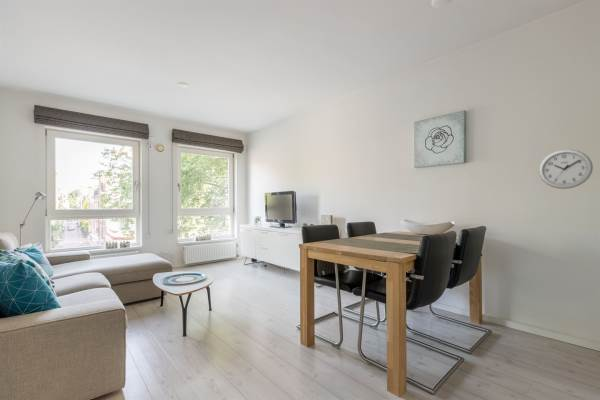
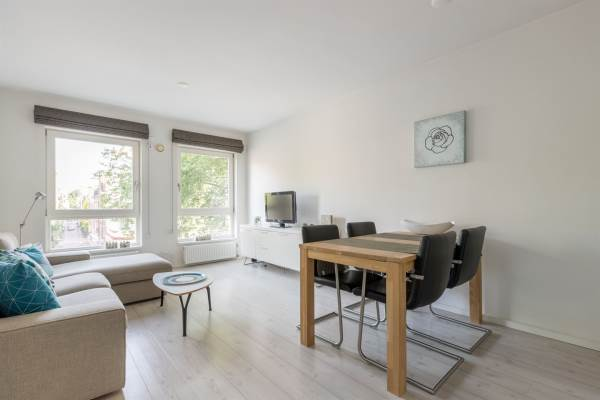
- wall clock (564, 169)
